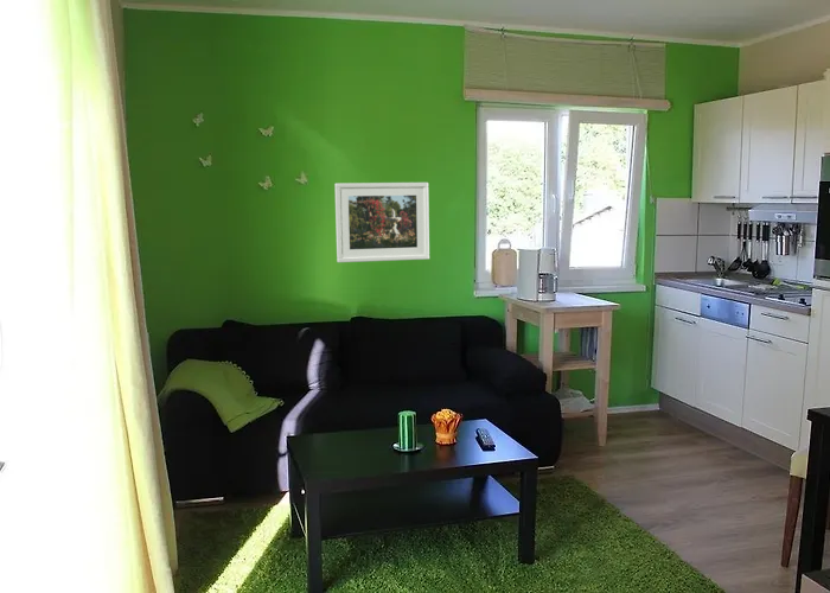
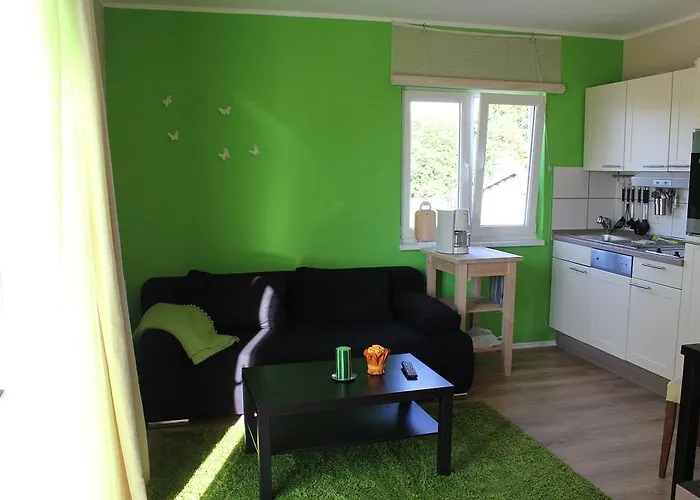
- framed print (383, 222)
